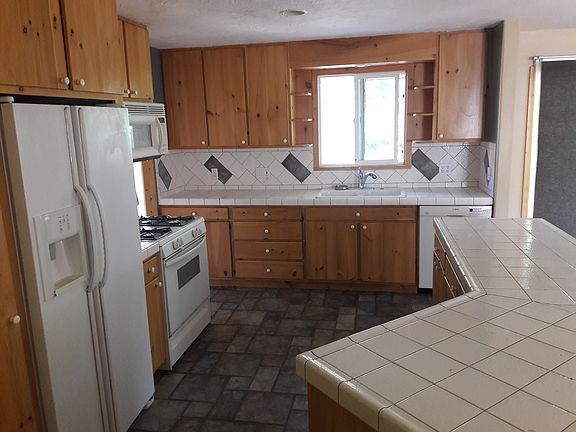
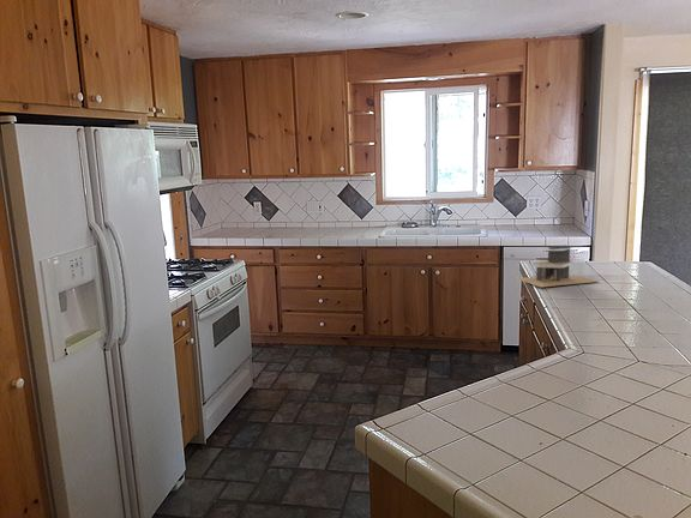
+ architectural model (554, 263)
